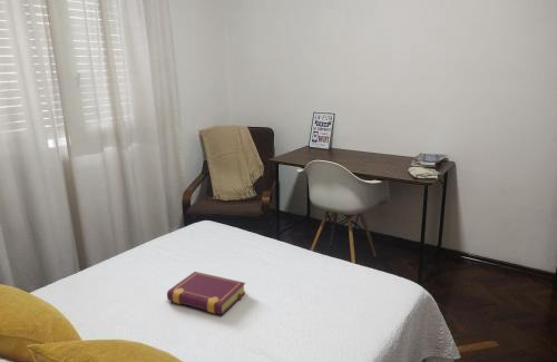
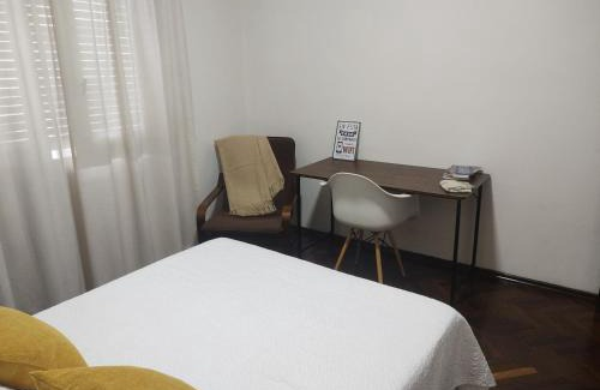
- book (207, 292)
